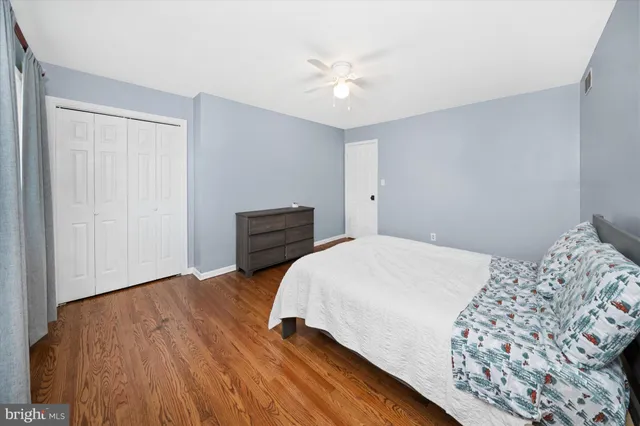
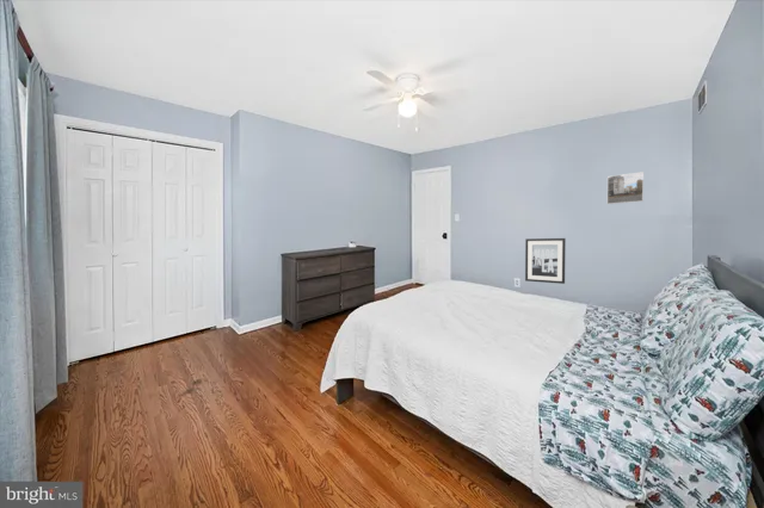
+ wall art (544, 260)
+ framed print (624, 188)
